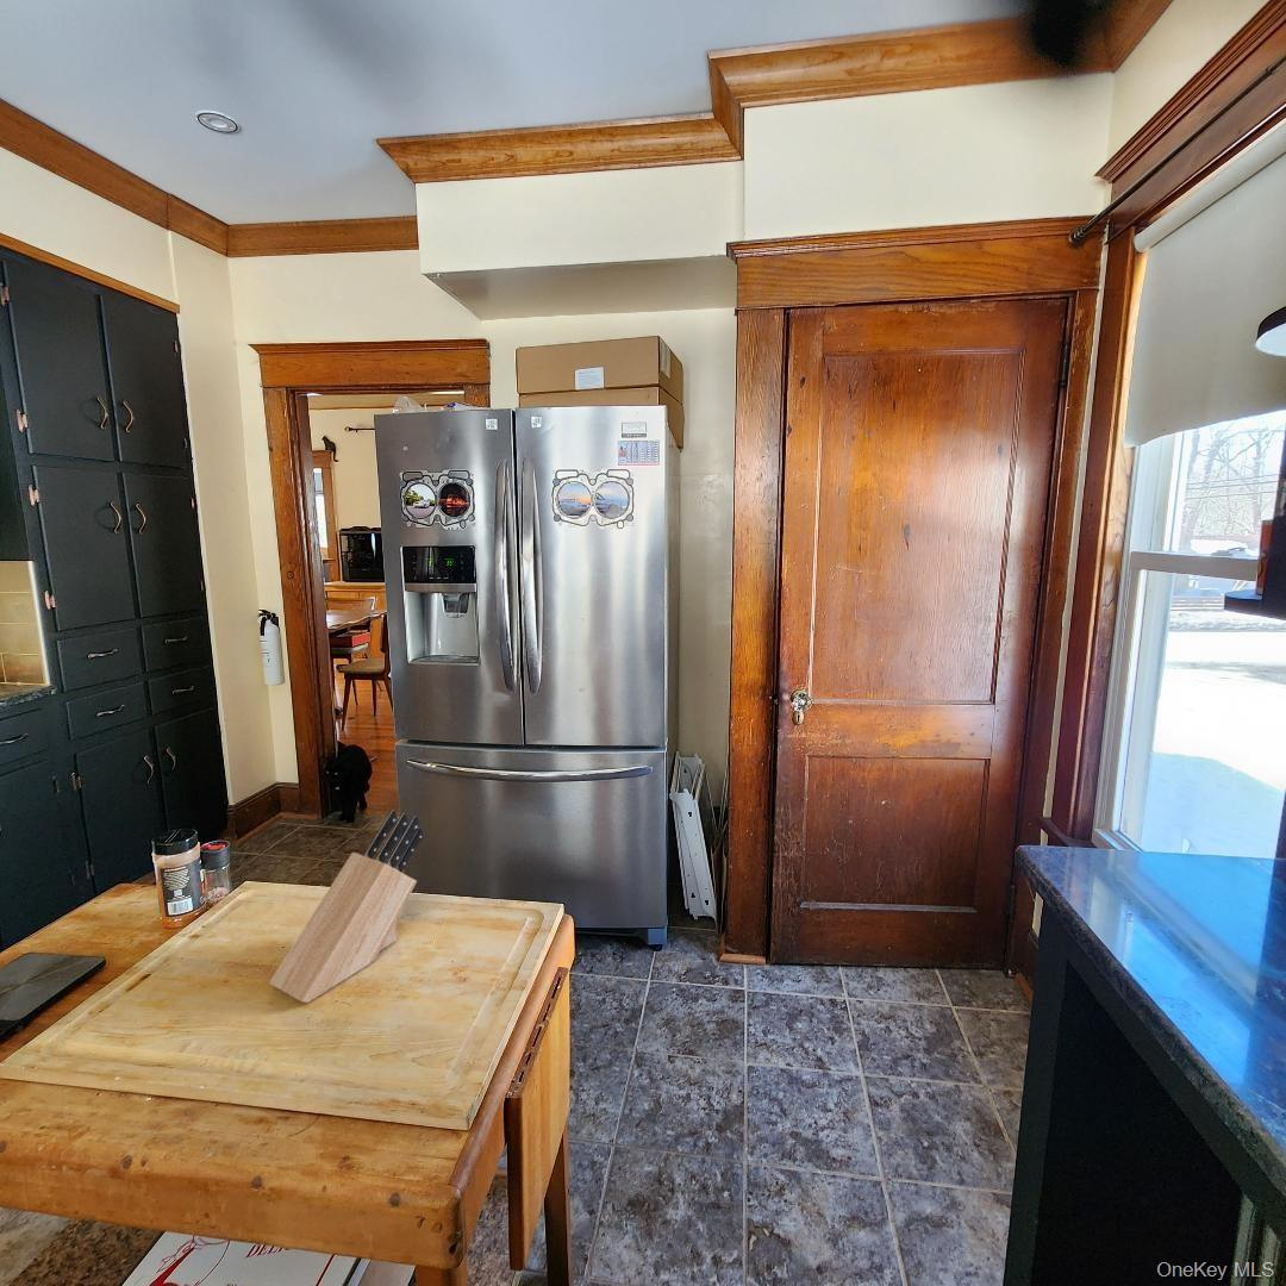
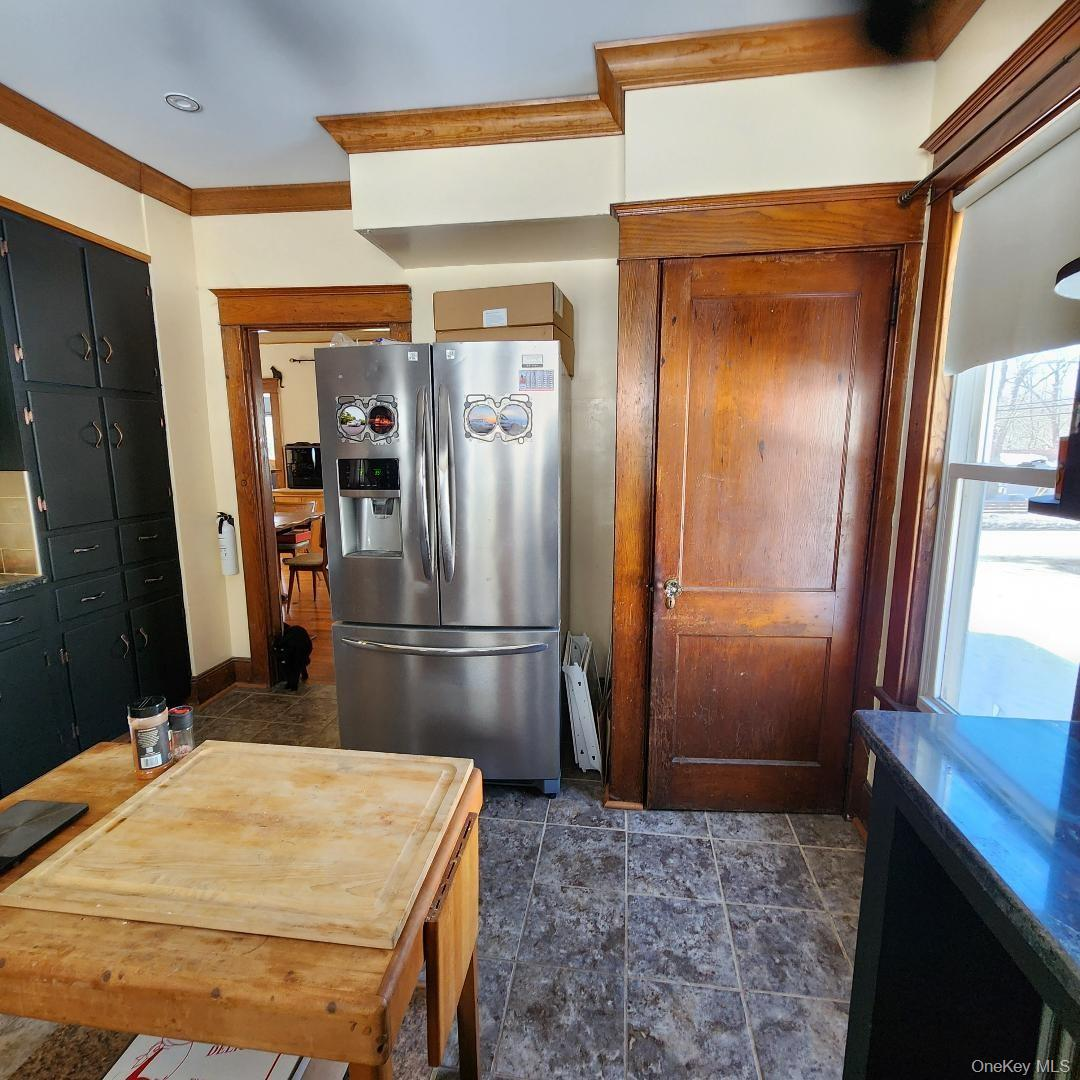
- knife block (355, 894)
